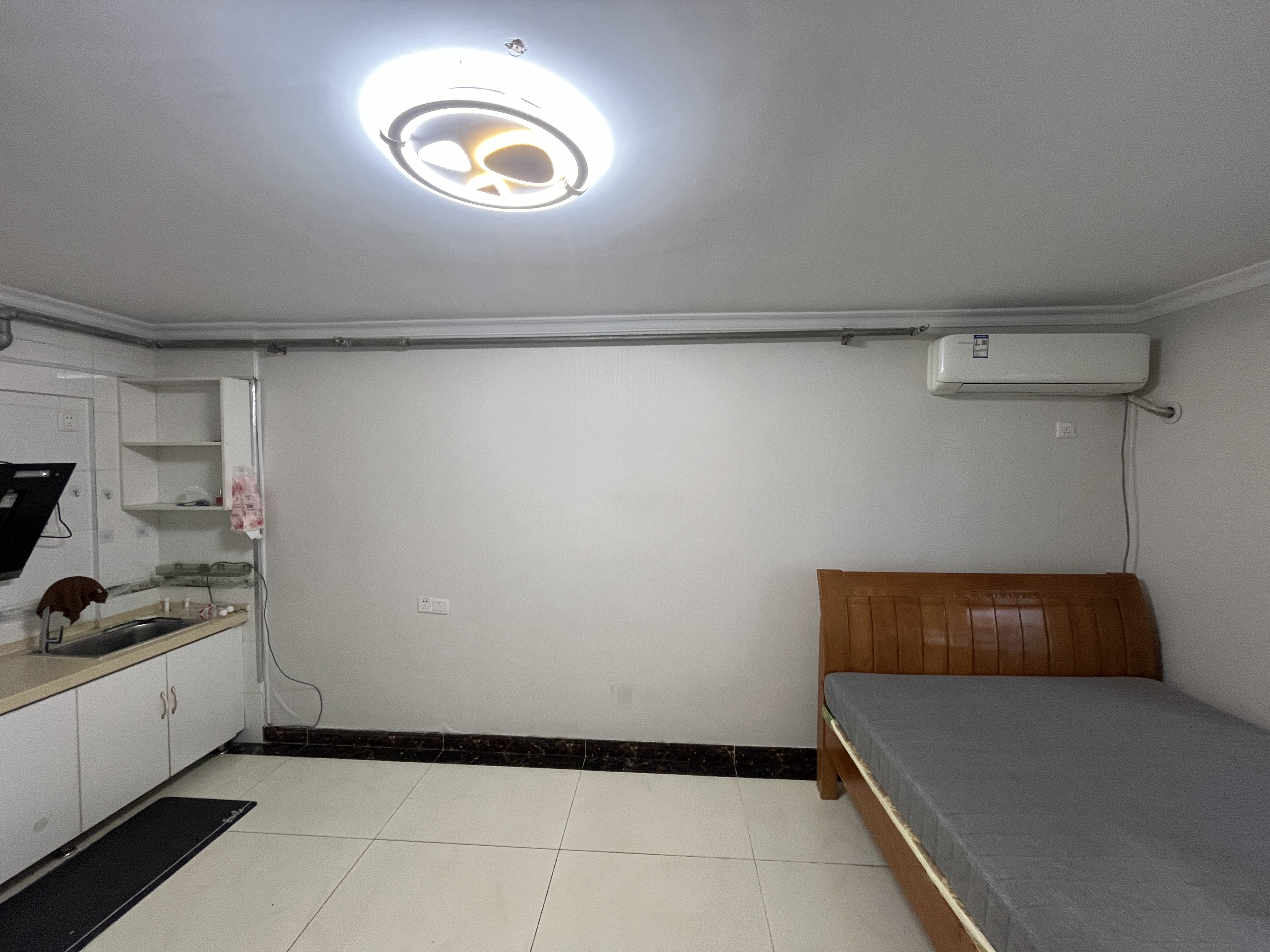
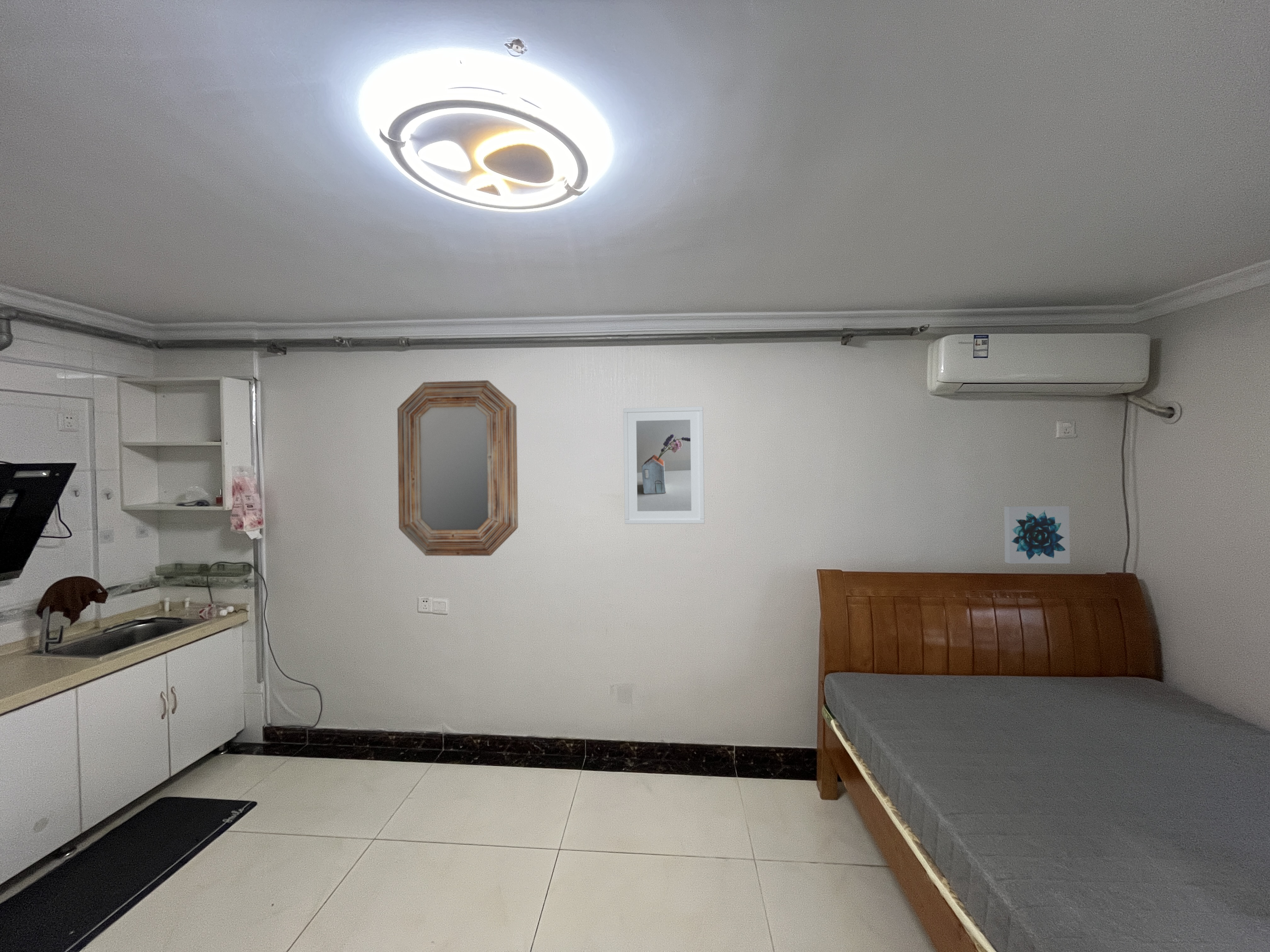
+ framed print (664, 466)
+ wall art (1037, 535)
+ home mirror (455, 468)
